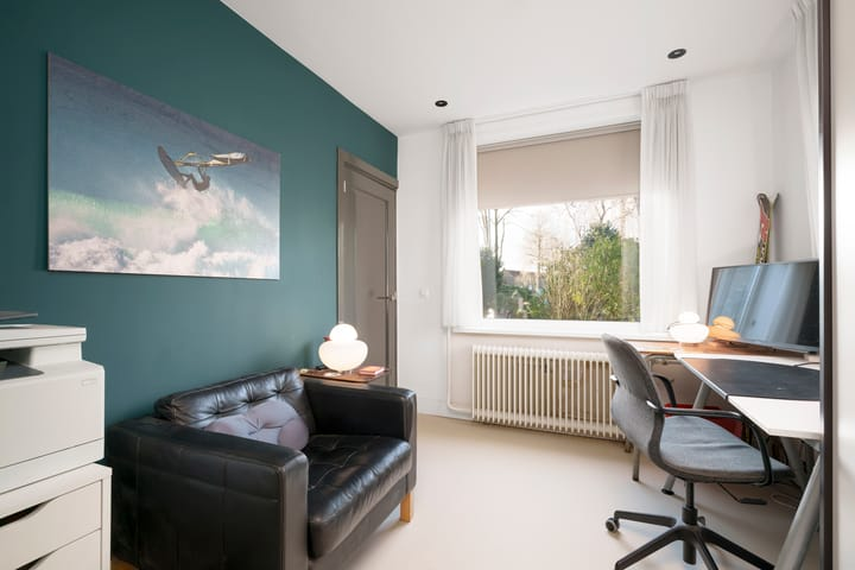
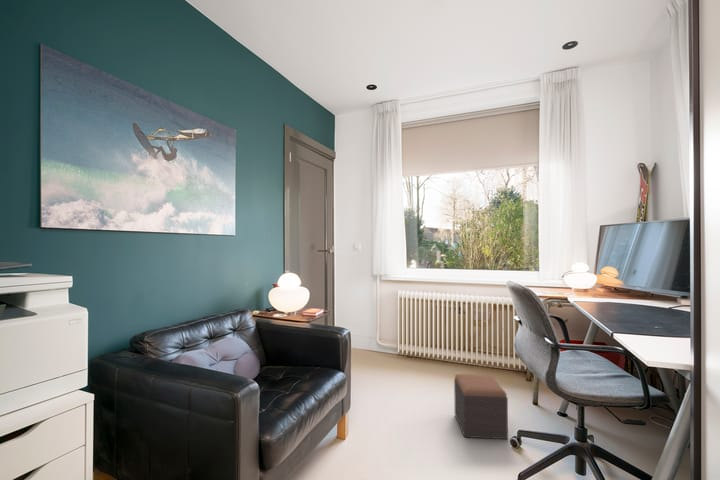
+ footstool (479, 403)
